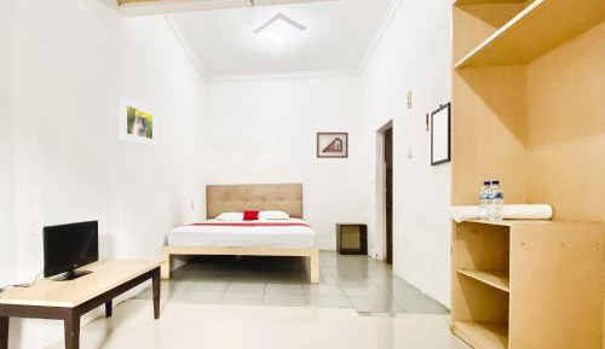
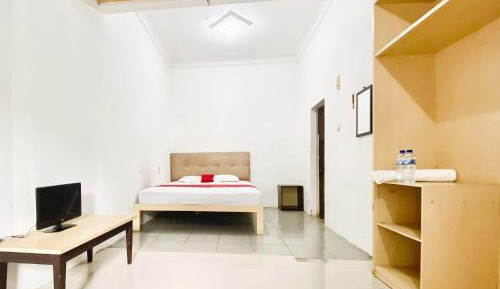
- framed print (139, 123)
- picture frame (332, 145)
